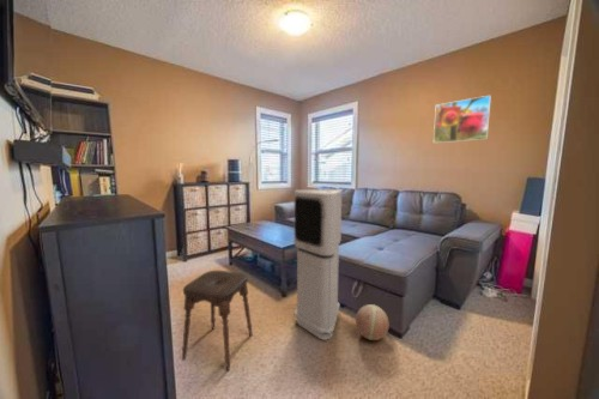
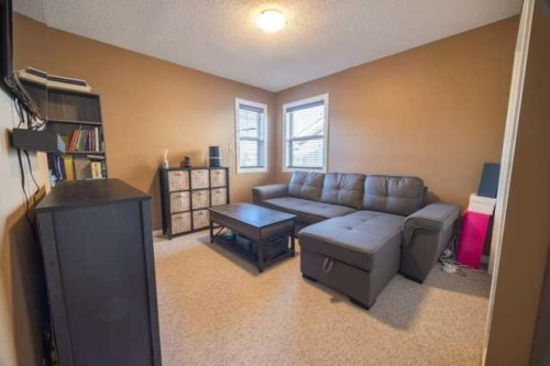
- ball (371, 321)
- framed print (460, 121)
- stool (219, 314)
- air purifier (323, 258)
